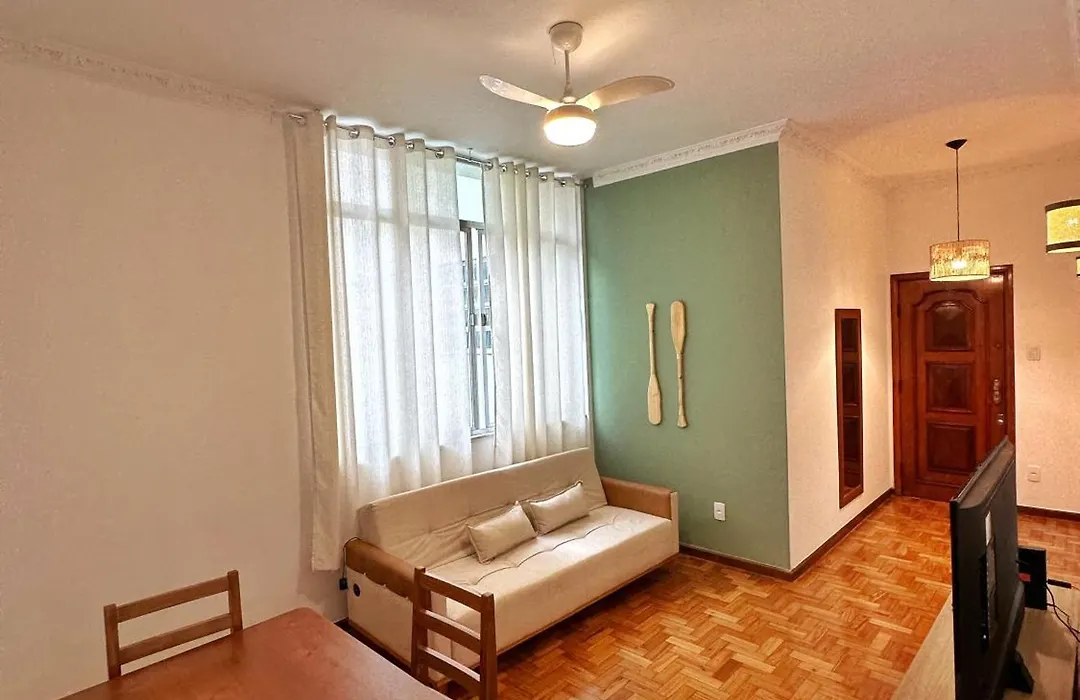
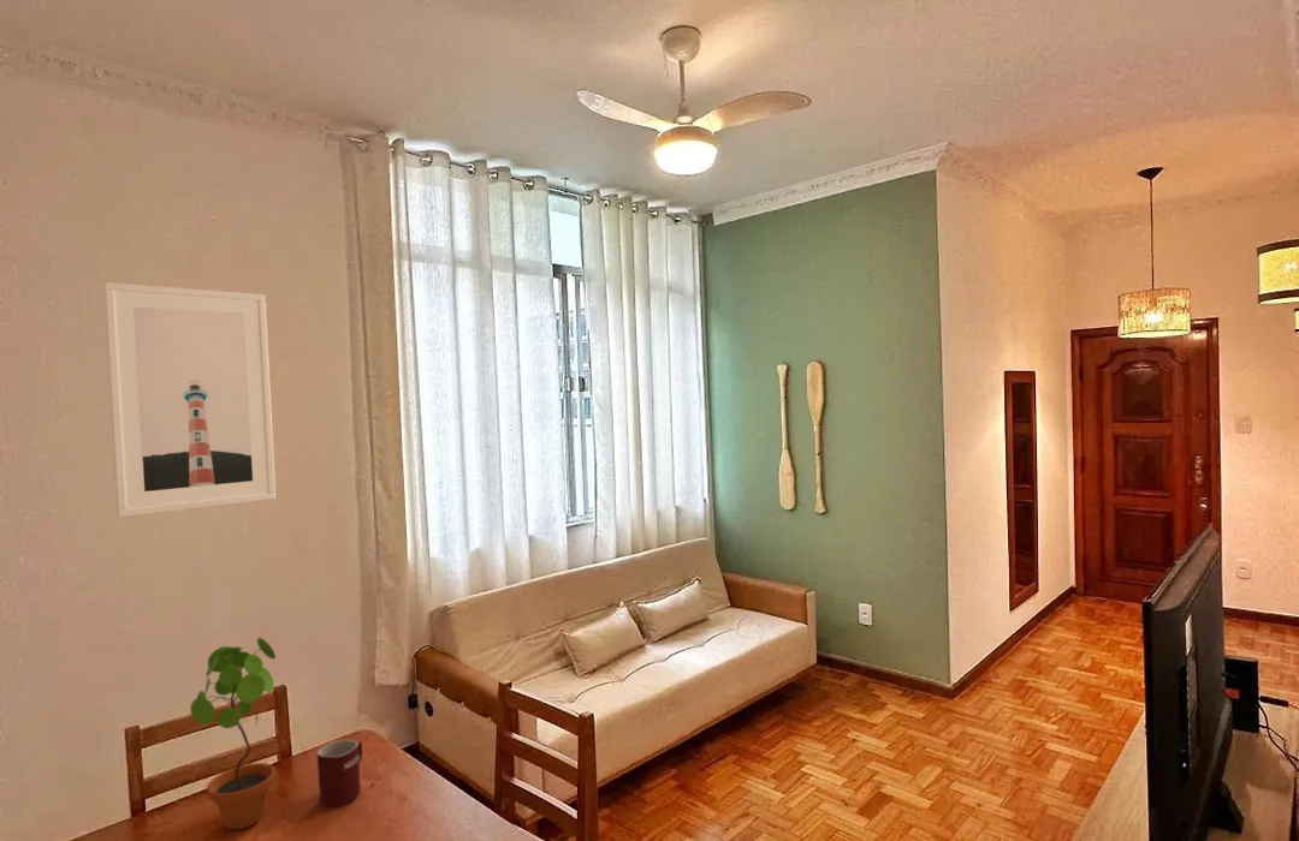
+ mug (344, 768)
+ potted plant (242, 733)
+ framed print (195, 398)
